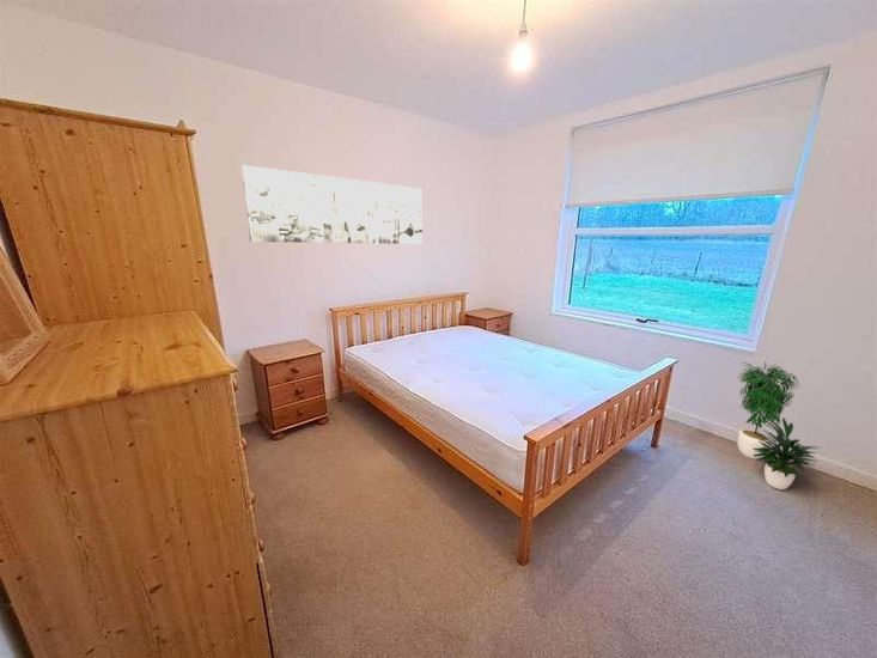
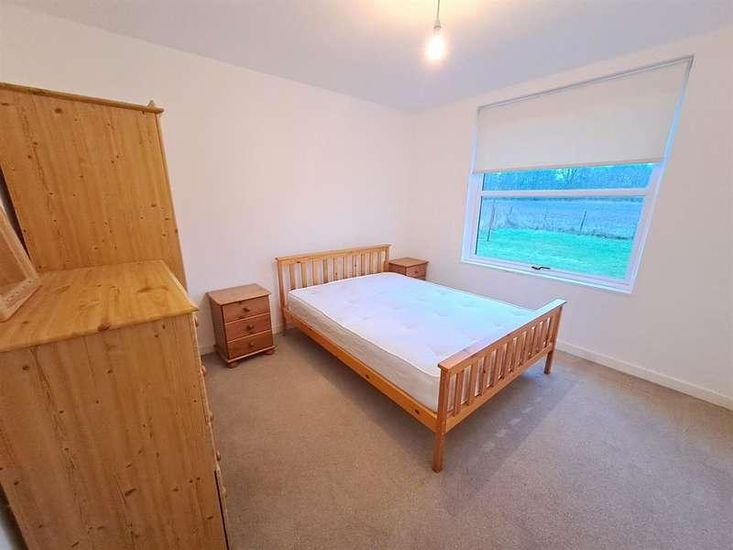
- wall art (347, 211)
- potted plant (772, 419)
